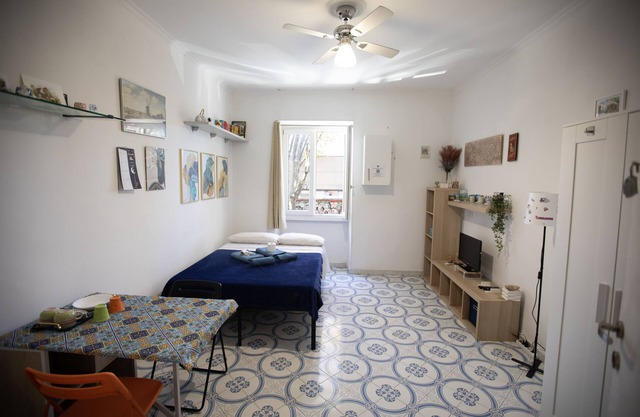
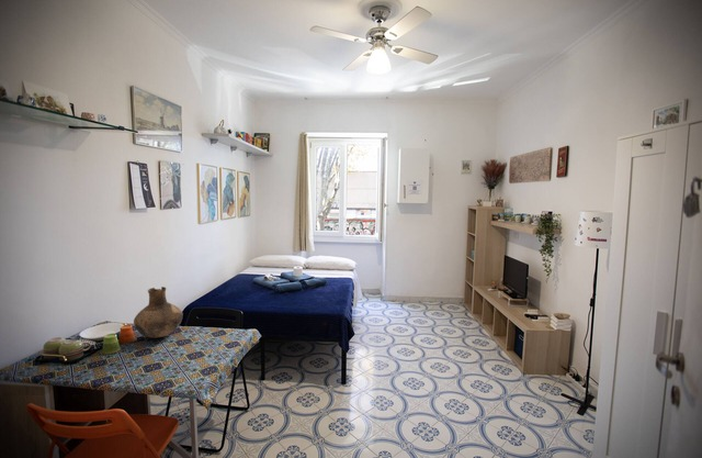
+ vase (158, 312)
